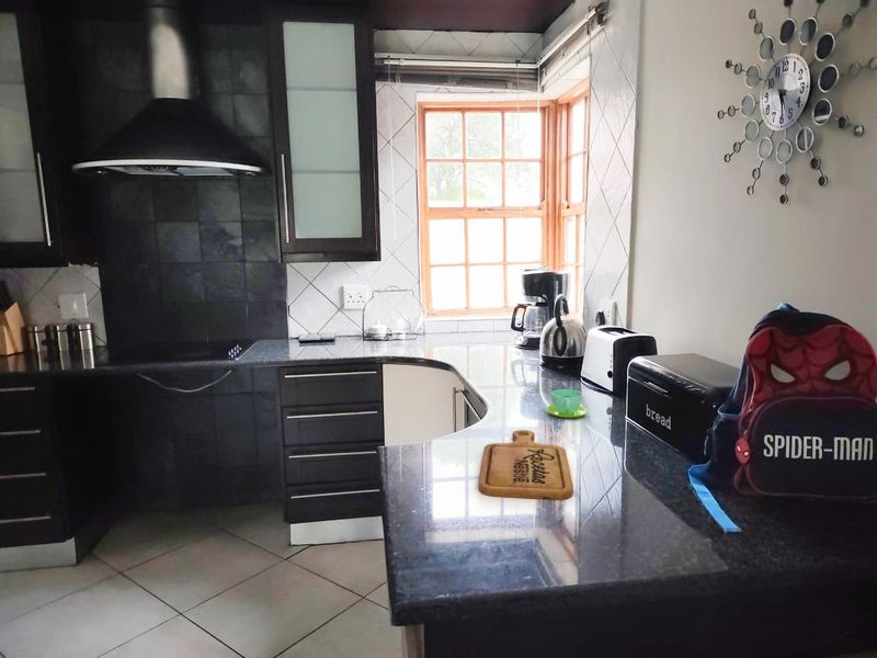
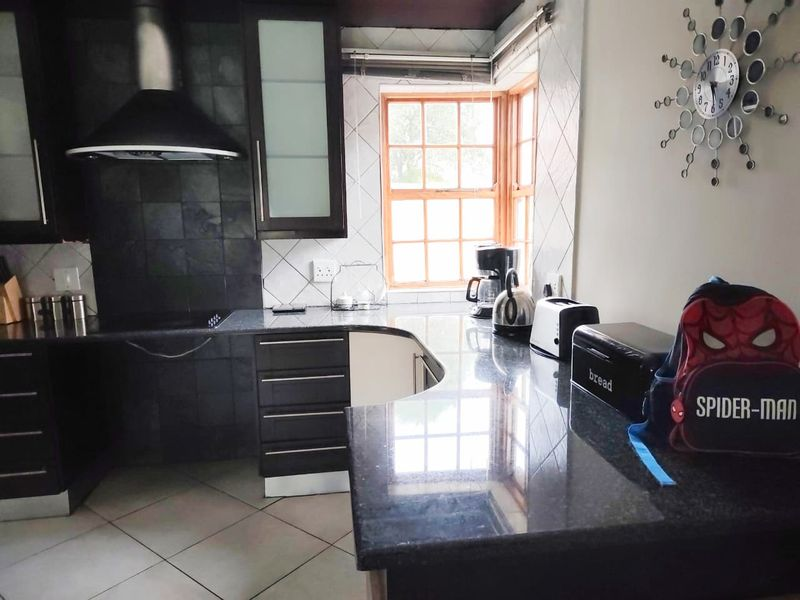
- cutting board (524, 458)
- cup (566, 404)
